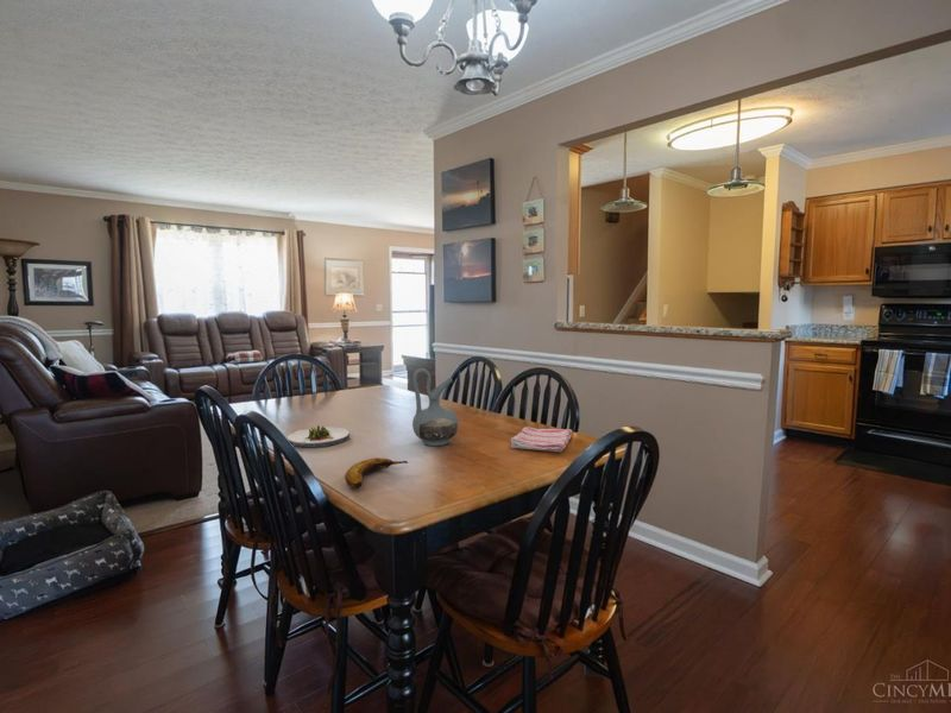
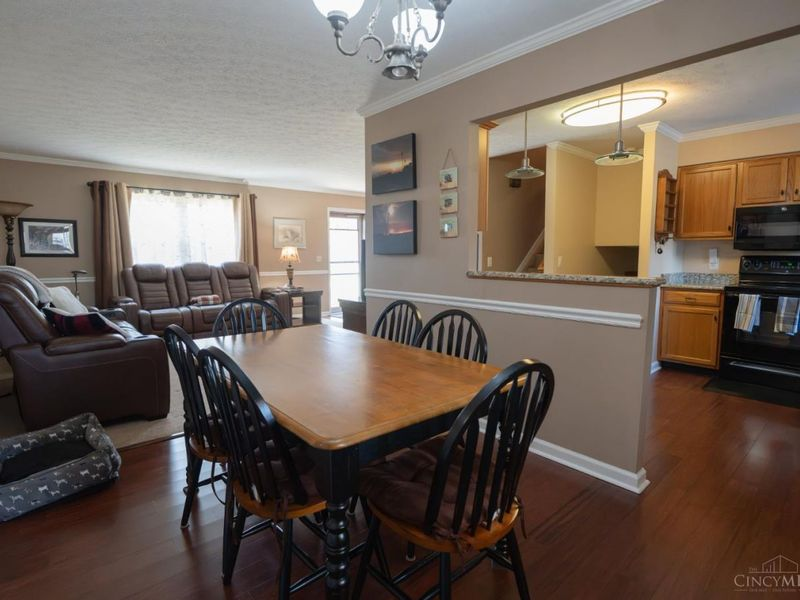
- dish towel (542, 436)
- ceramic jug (435, 405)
- banana (371, 471)
- salad plate (319, 433)
